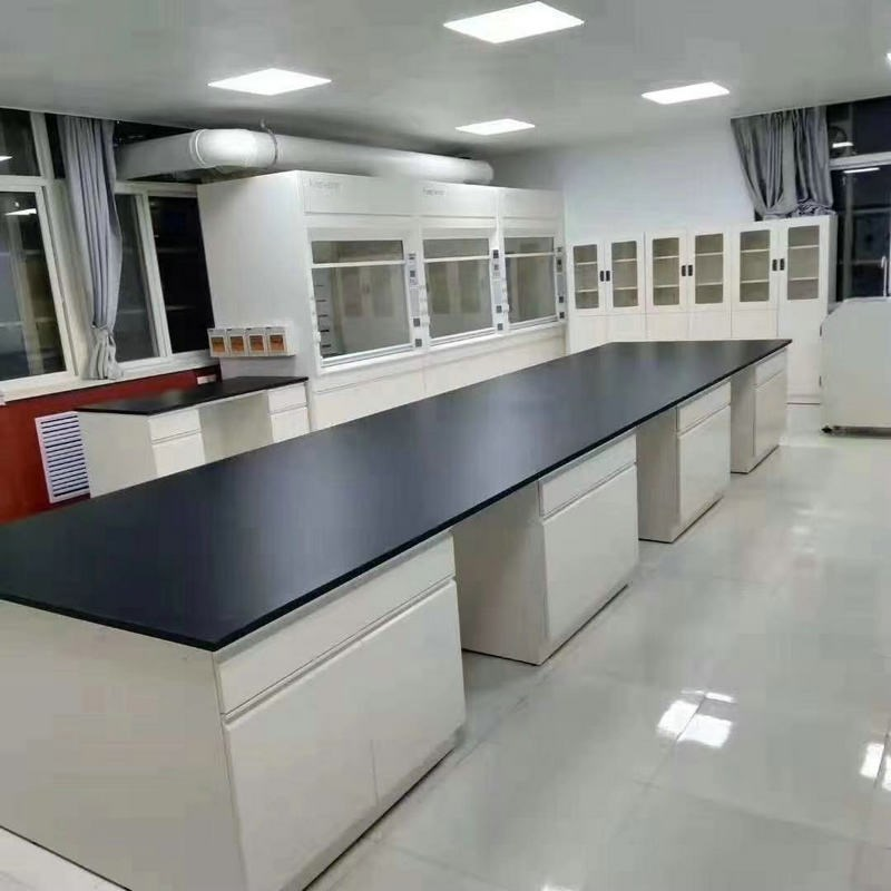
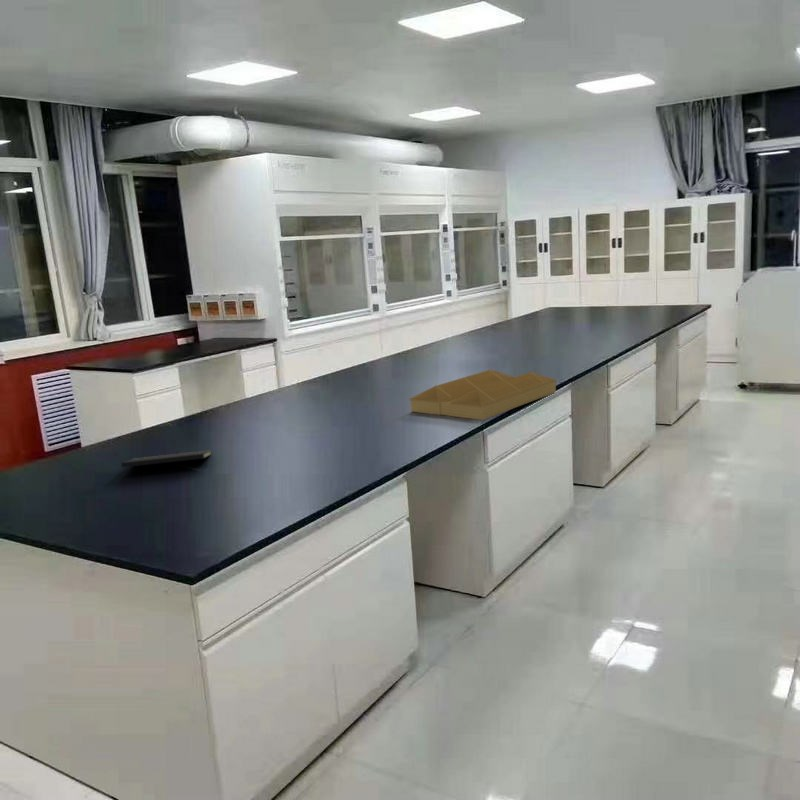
+ notepad (168, 458)
+ architectural model (484, 390)
